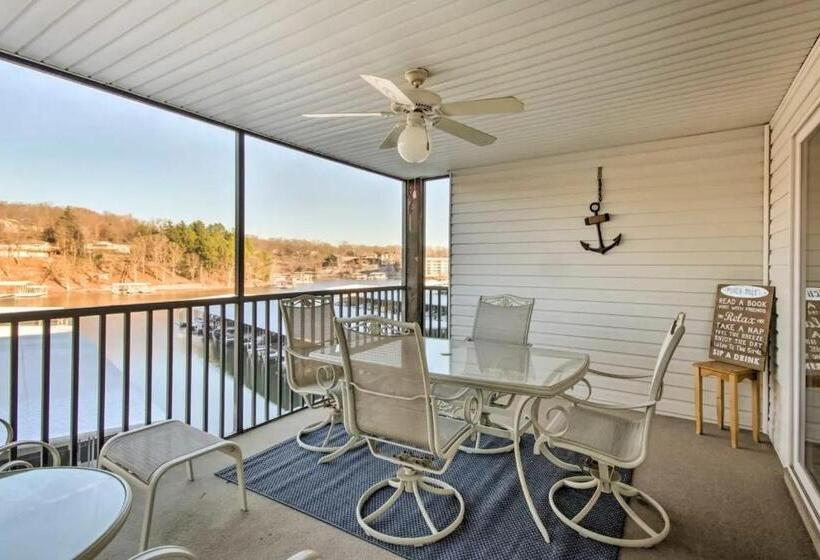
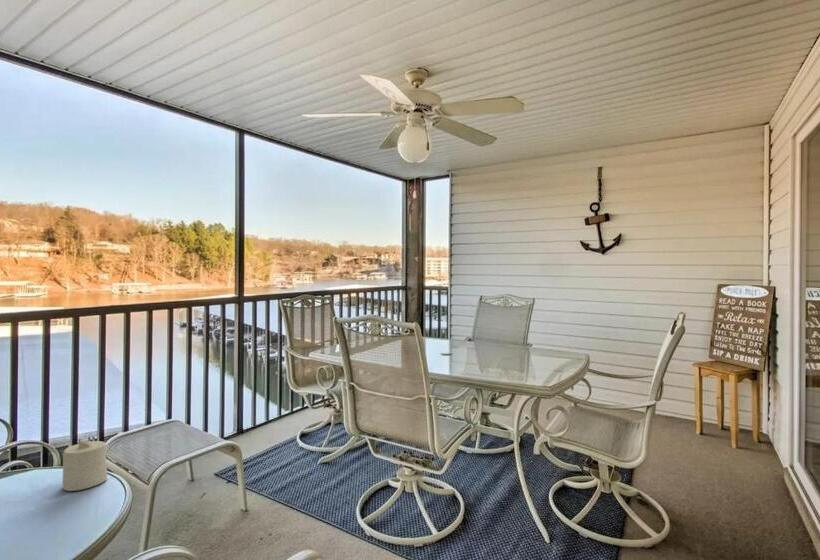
+ candle (85, 461)
